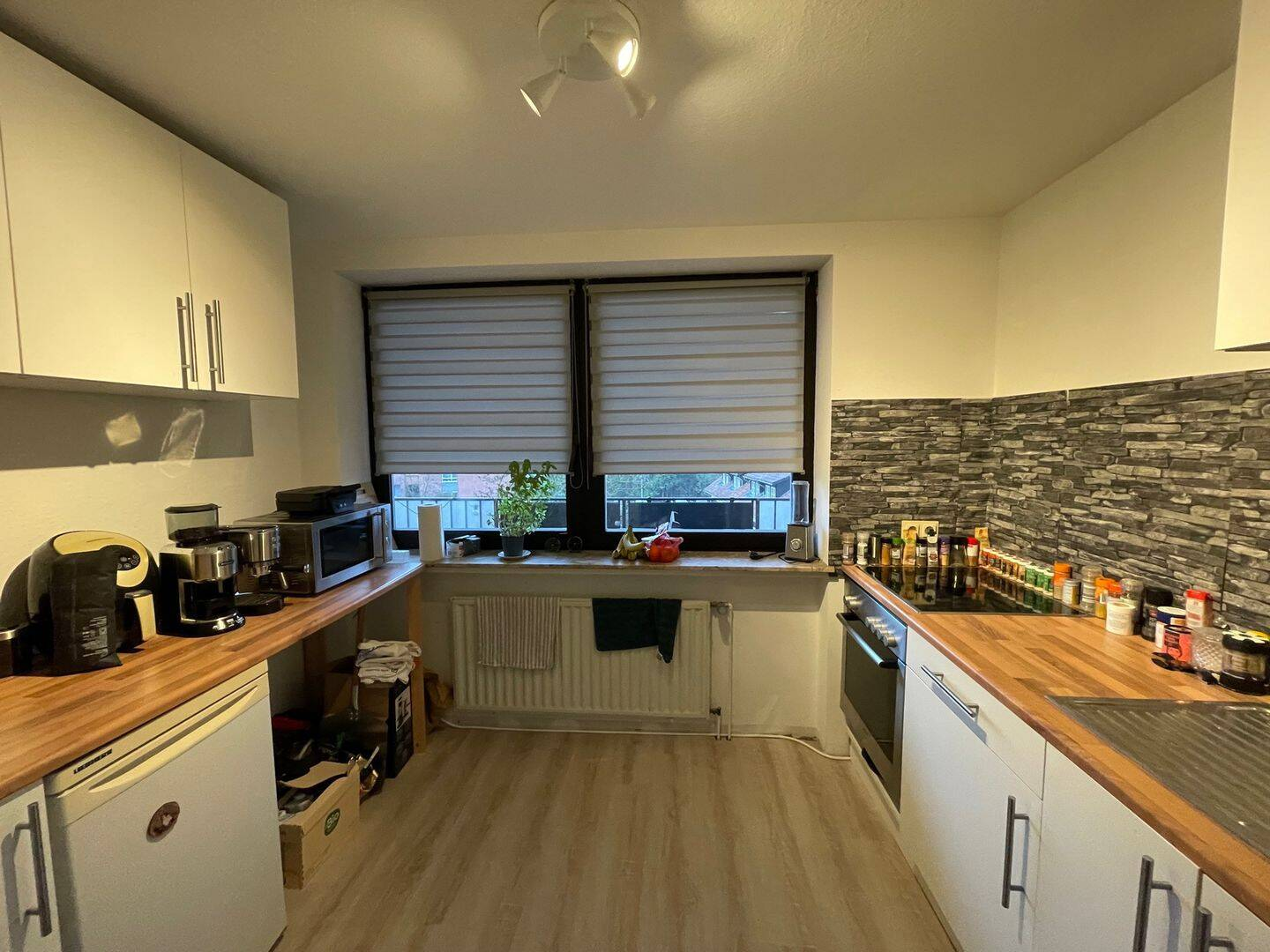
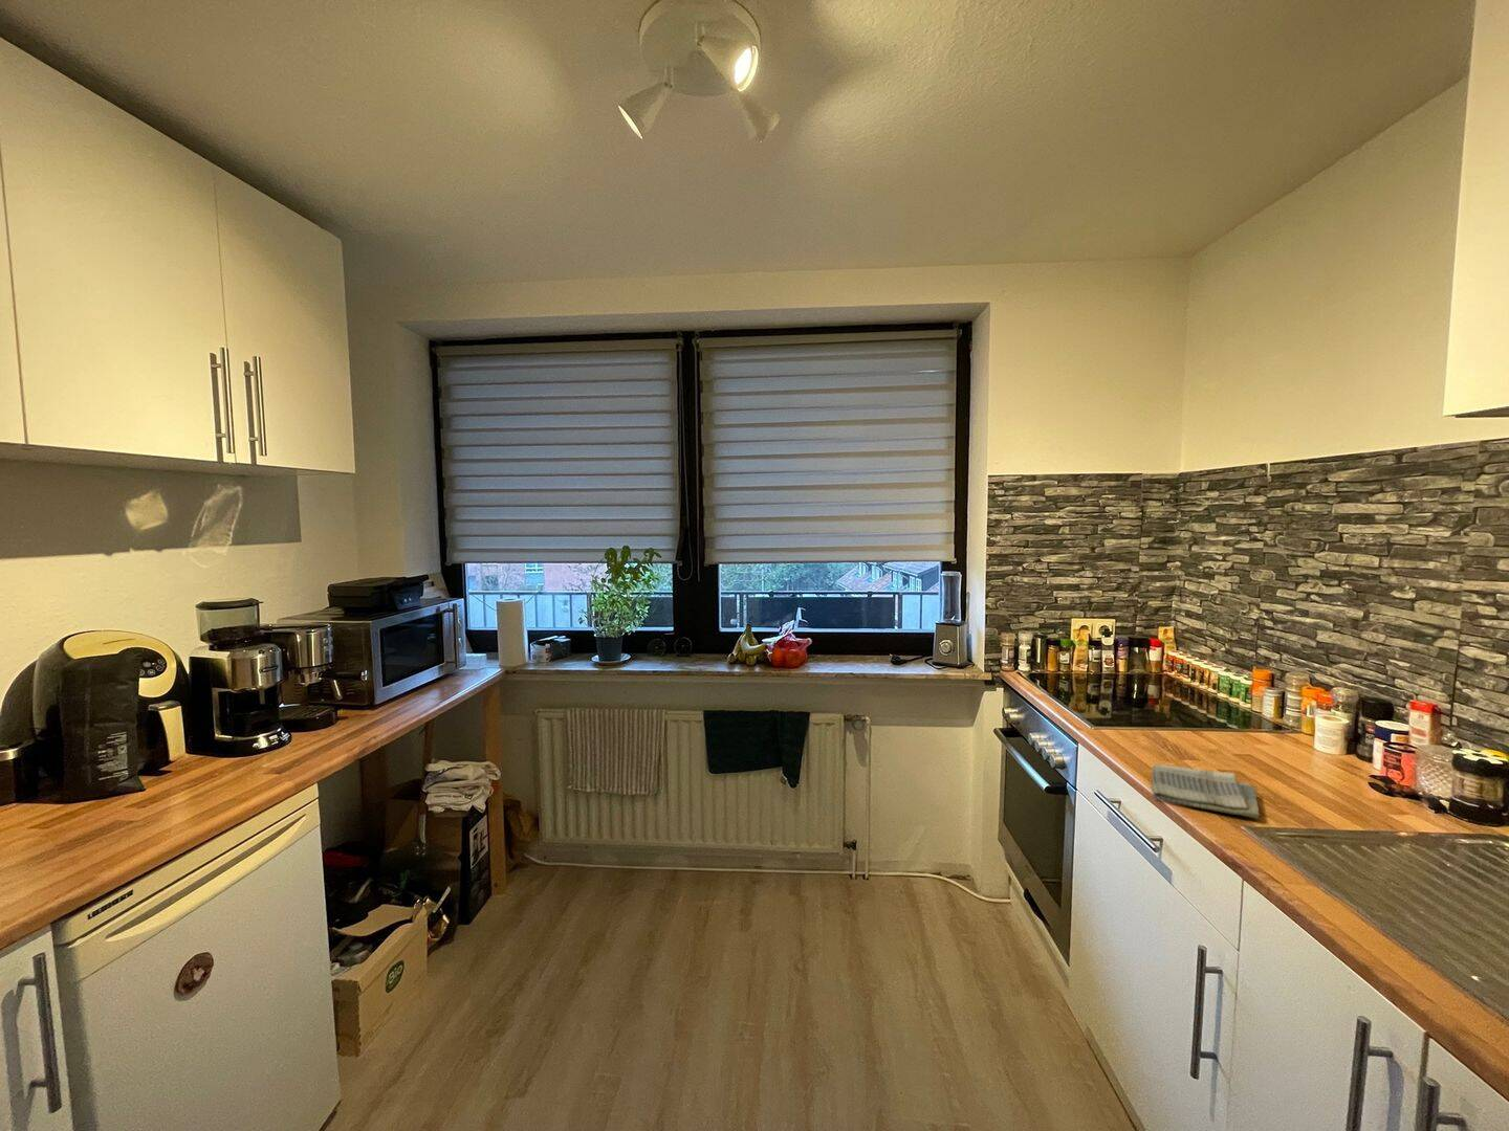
+ dish towel (1202, 786)
